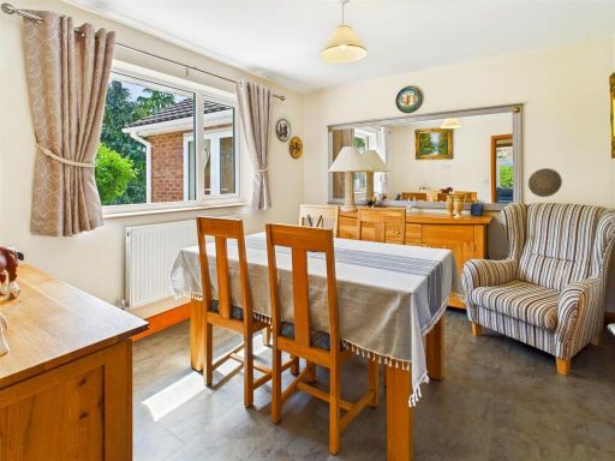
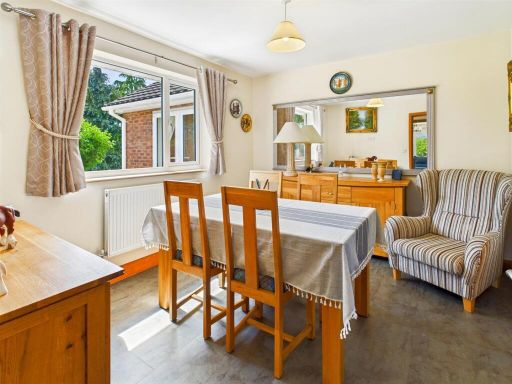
- decorative plate (544, 182)
